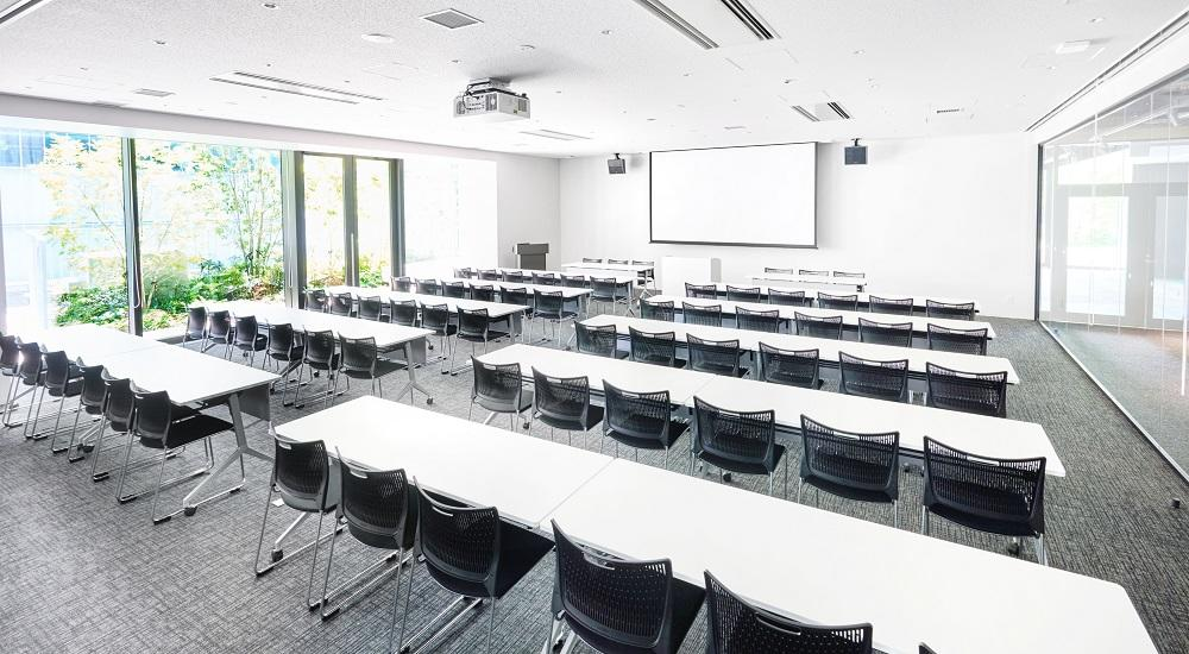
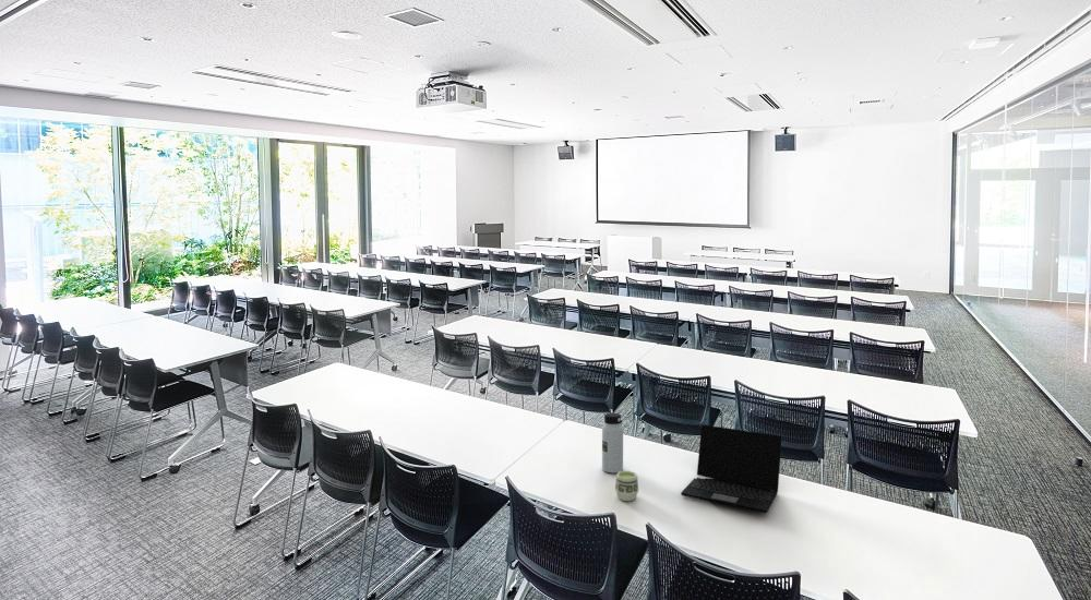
+ laptop (731, 465)
+ water bottle (612, 442)
+ cup (626, 485)
